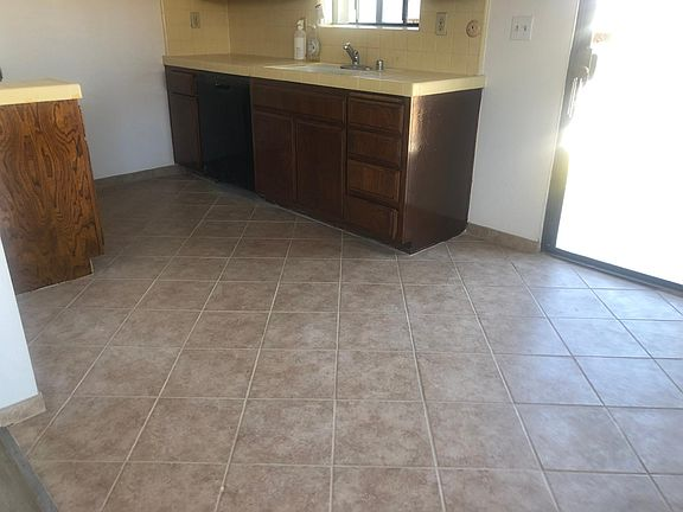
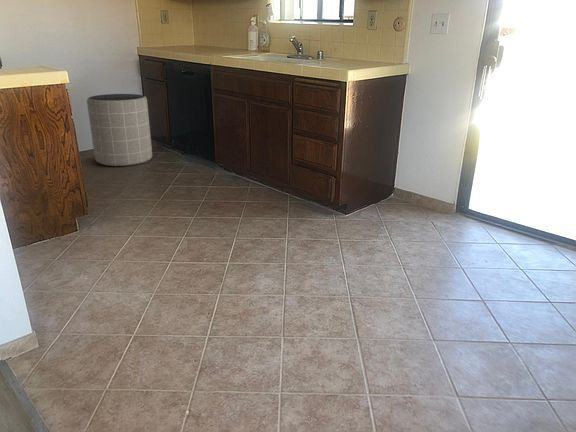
+ trash can (120, 128)
